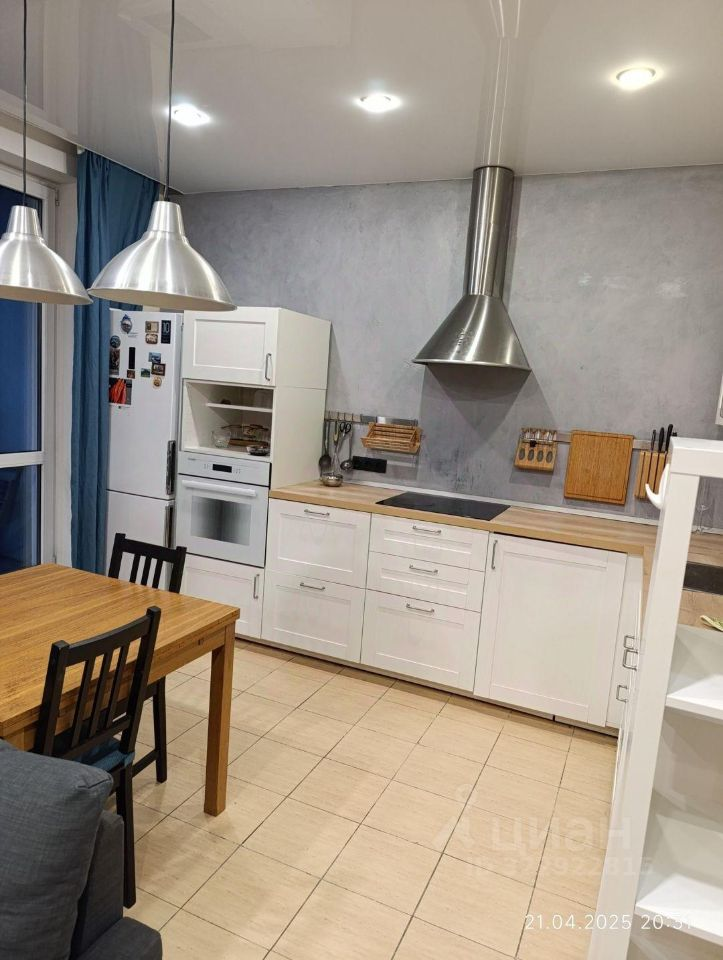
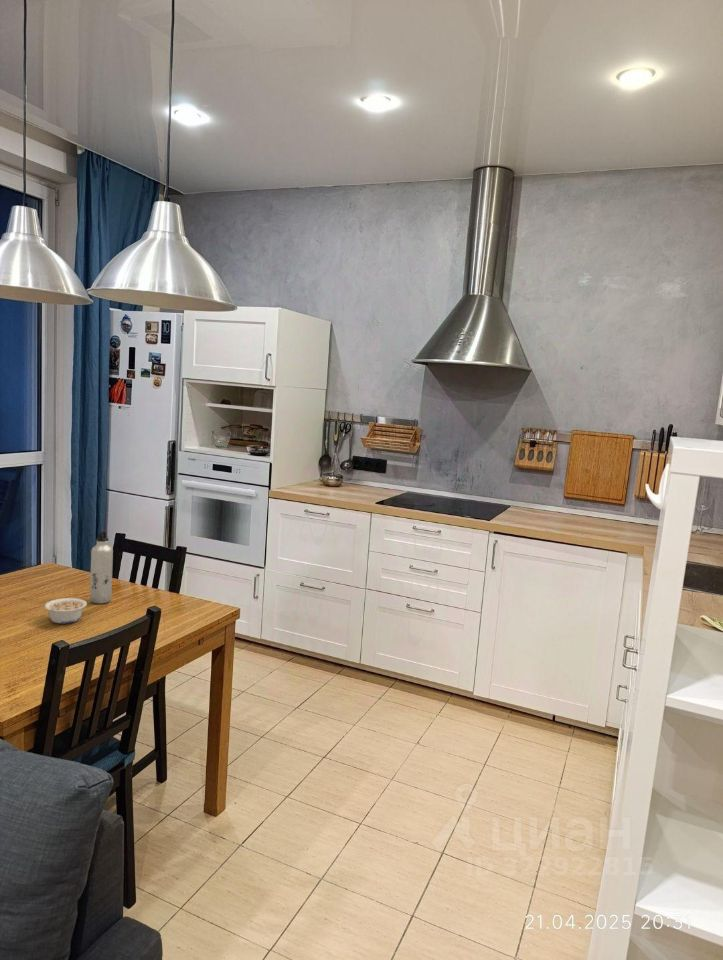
+ water bottle (101, 565)
+ legume (65, 610)
